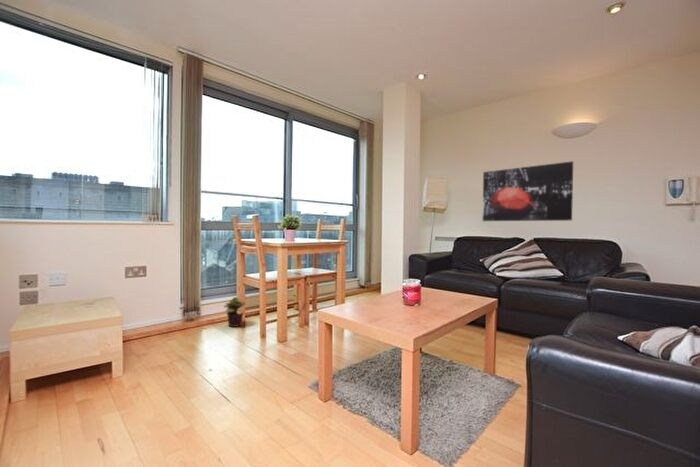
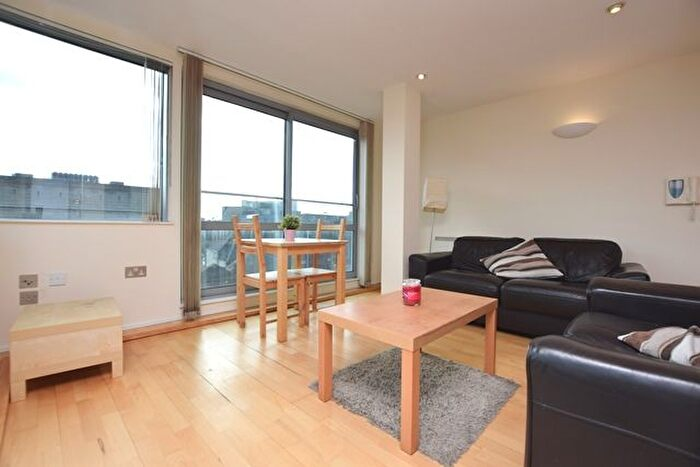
- wall art (523, 194)
- potted plant (234, 310)
